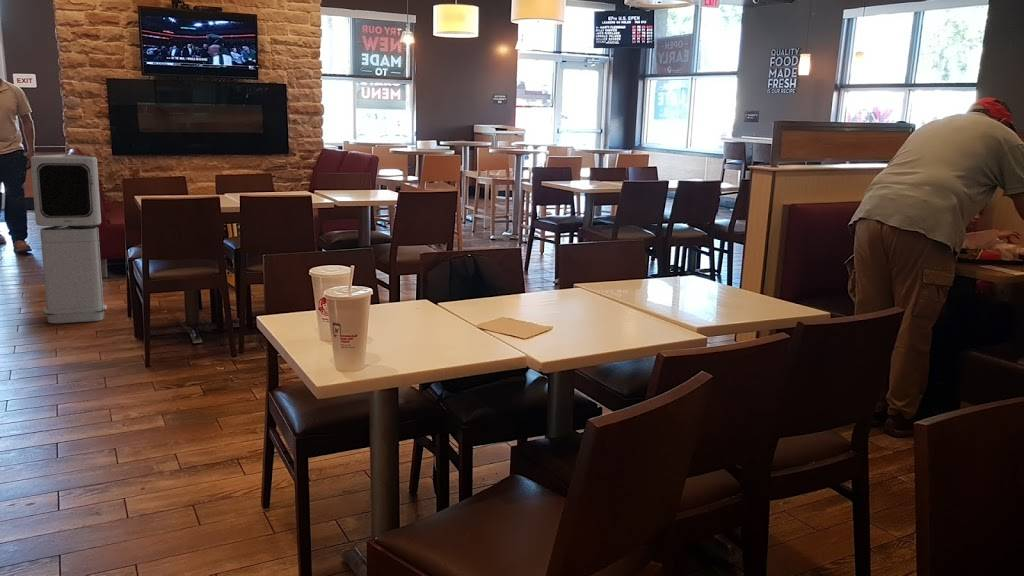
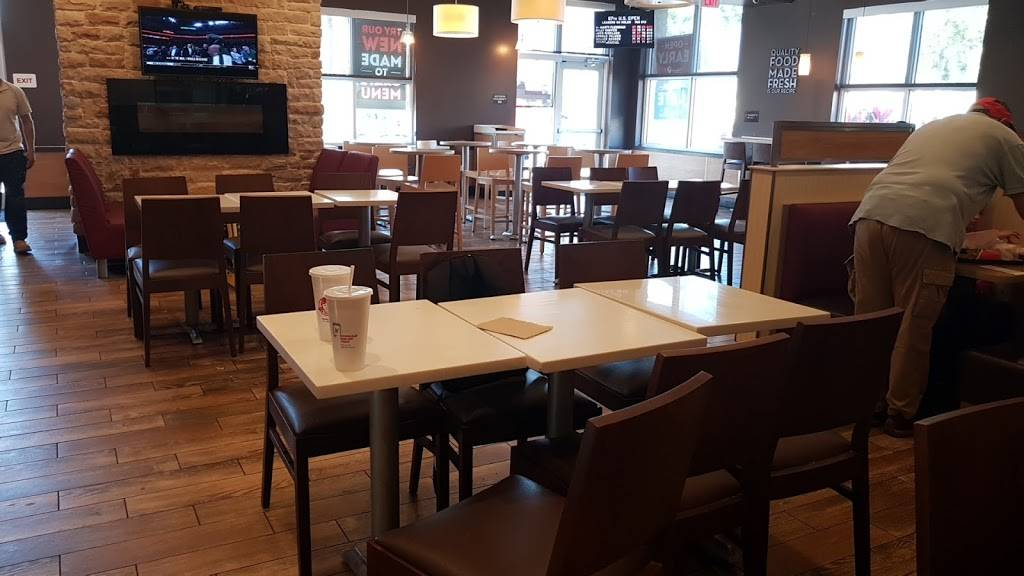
- air purifier (71, 237)
